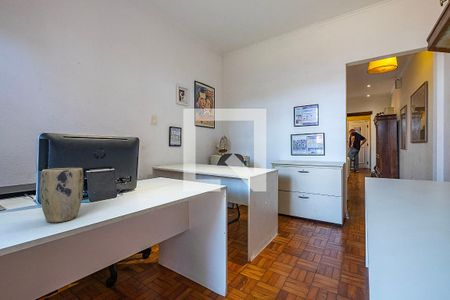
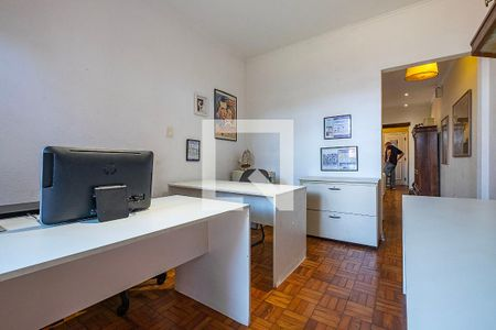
- plant pot (62, 193)
